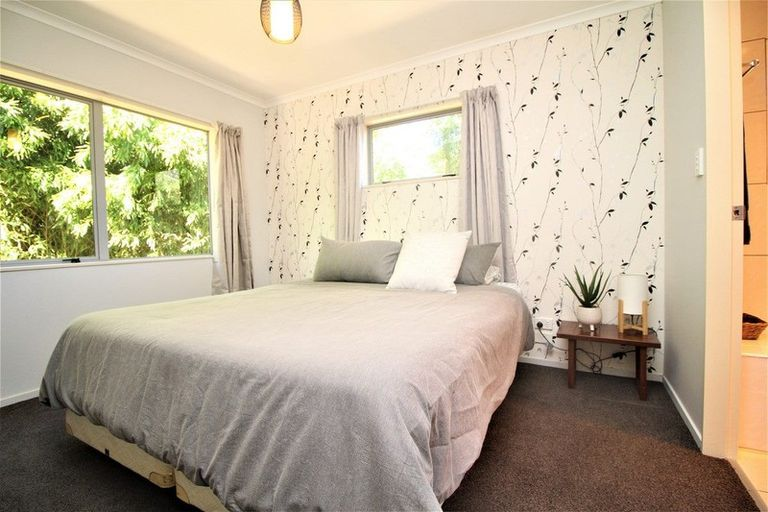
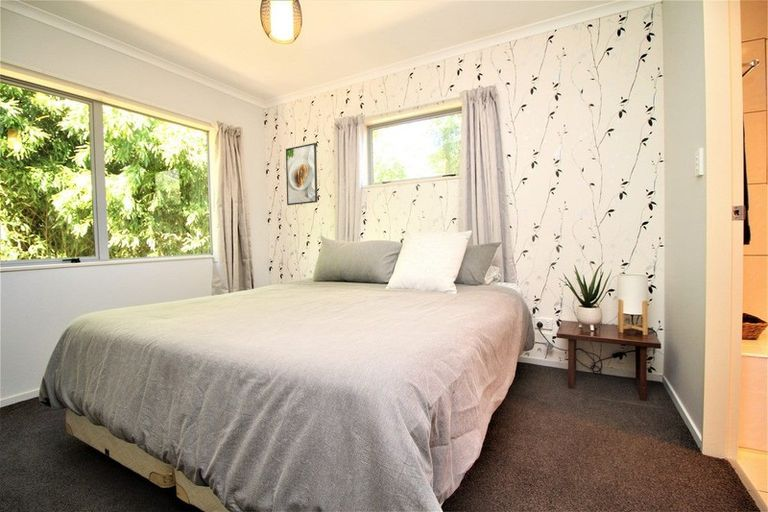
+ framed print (301, 174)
